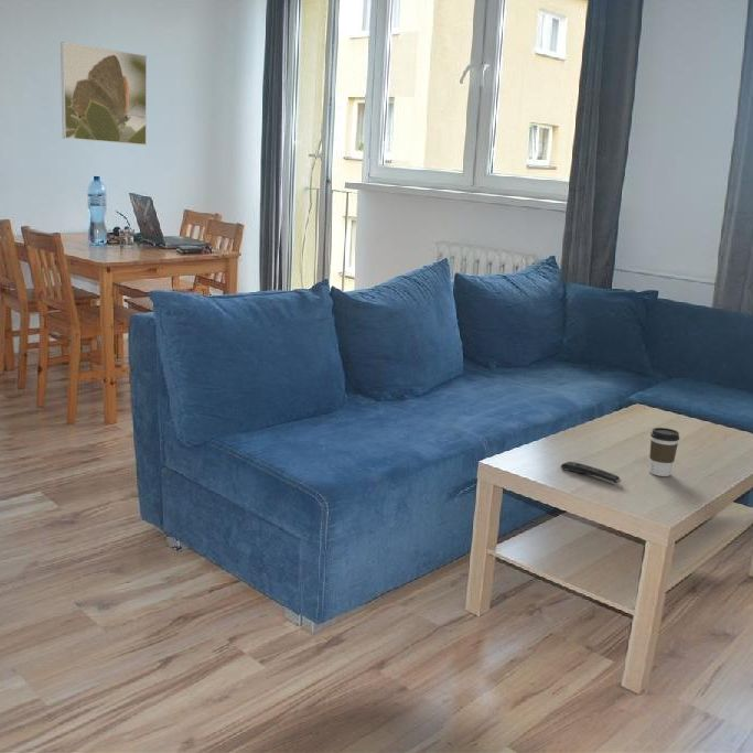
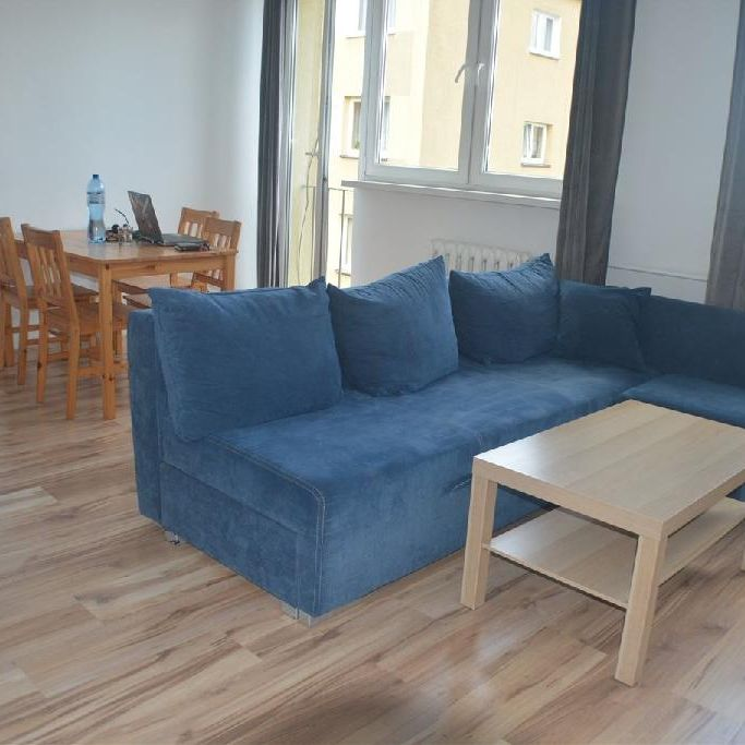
- coffee cup (663, 452)
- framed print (105, 96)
- remote control (591, 472)
